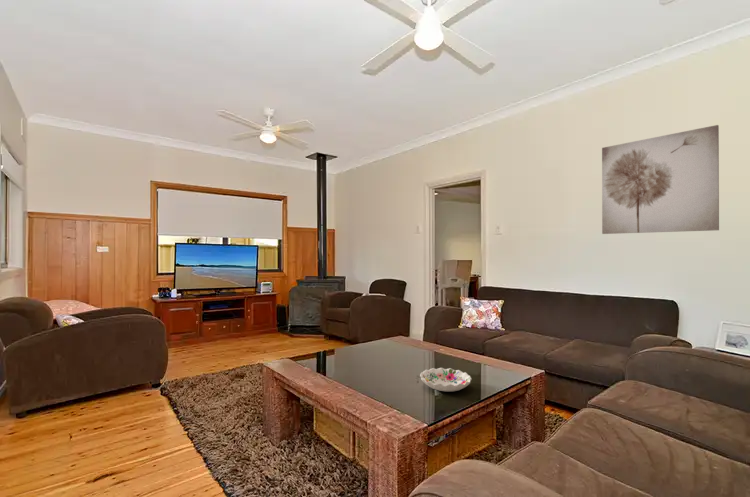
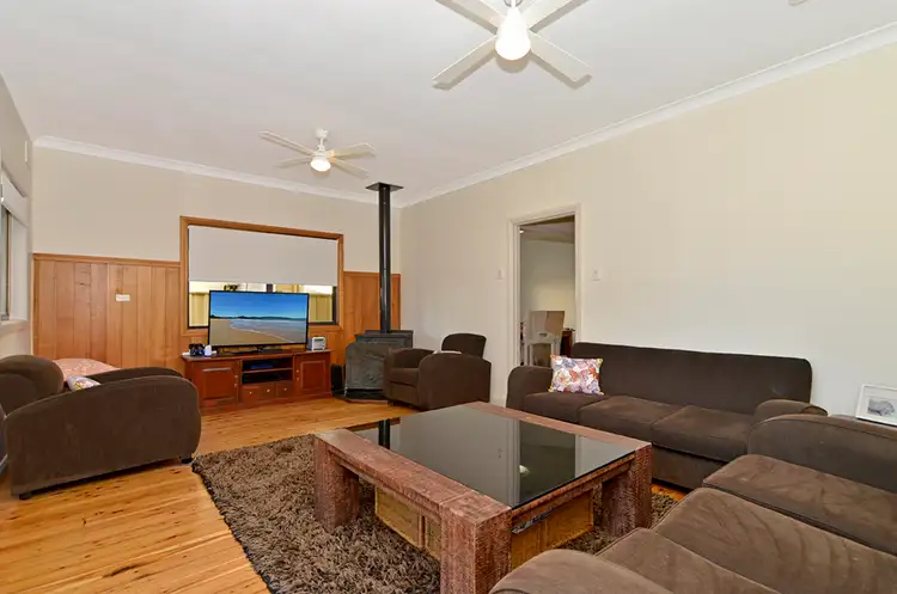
- wall art (654, 184)
- decorative bowl (445, 381)
